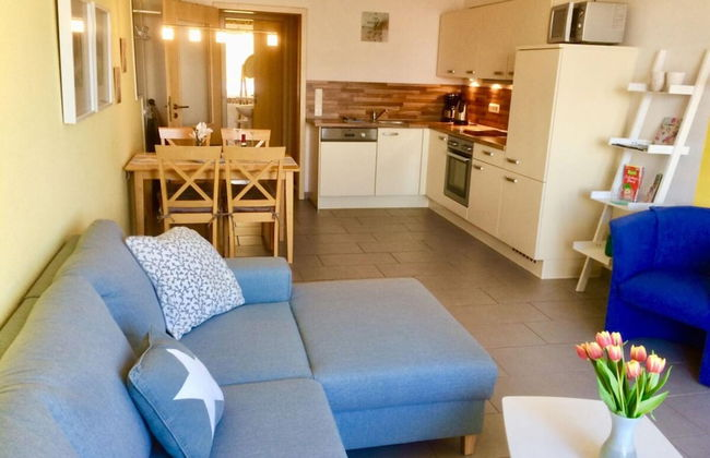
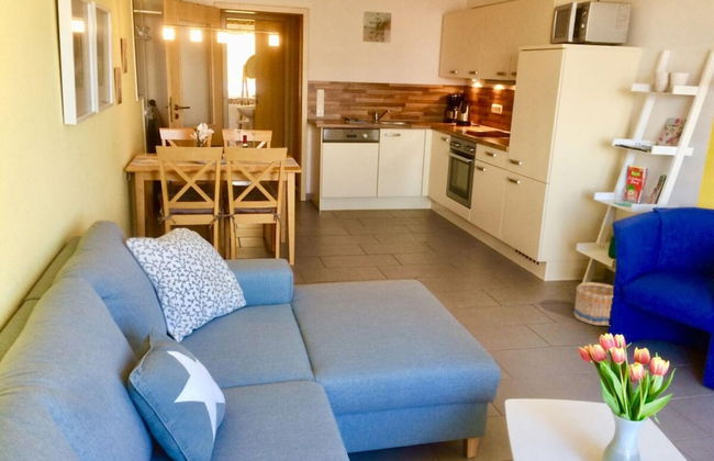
+ basket (598, 303)
